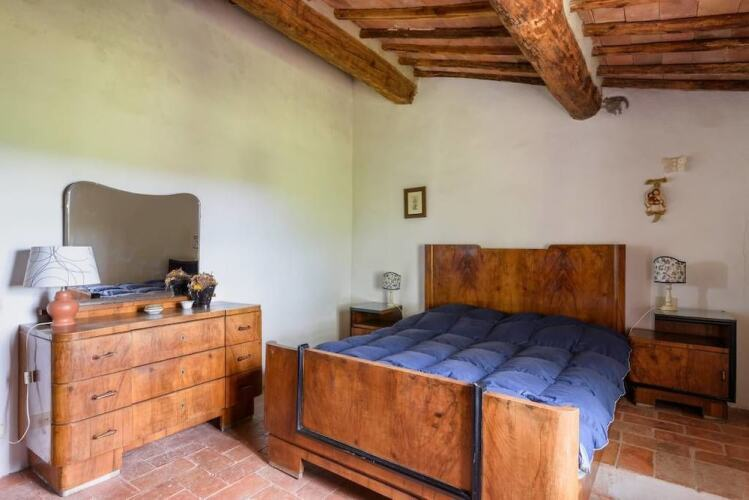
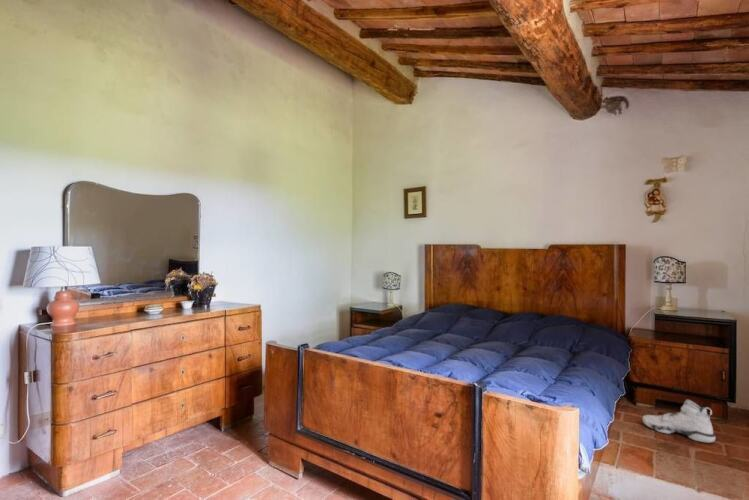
+ sneaker (677, 416)
